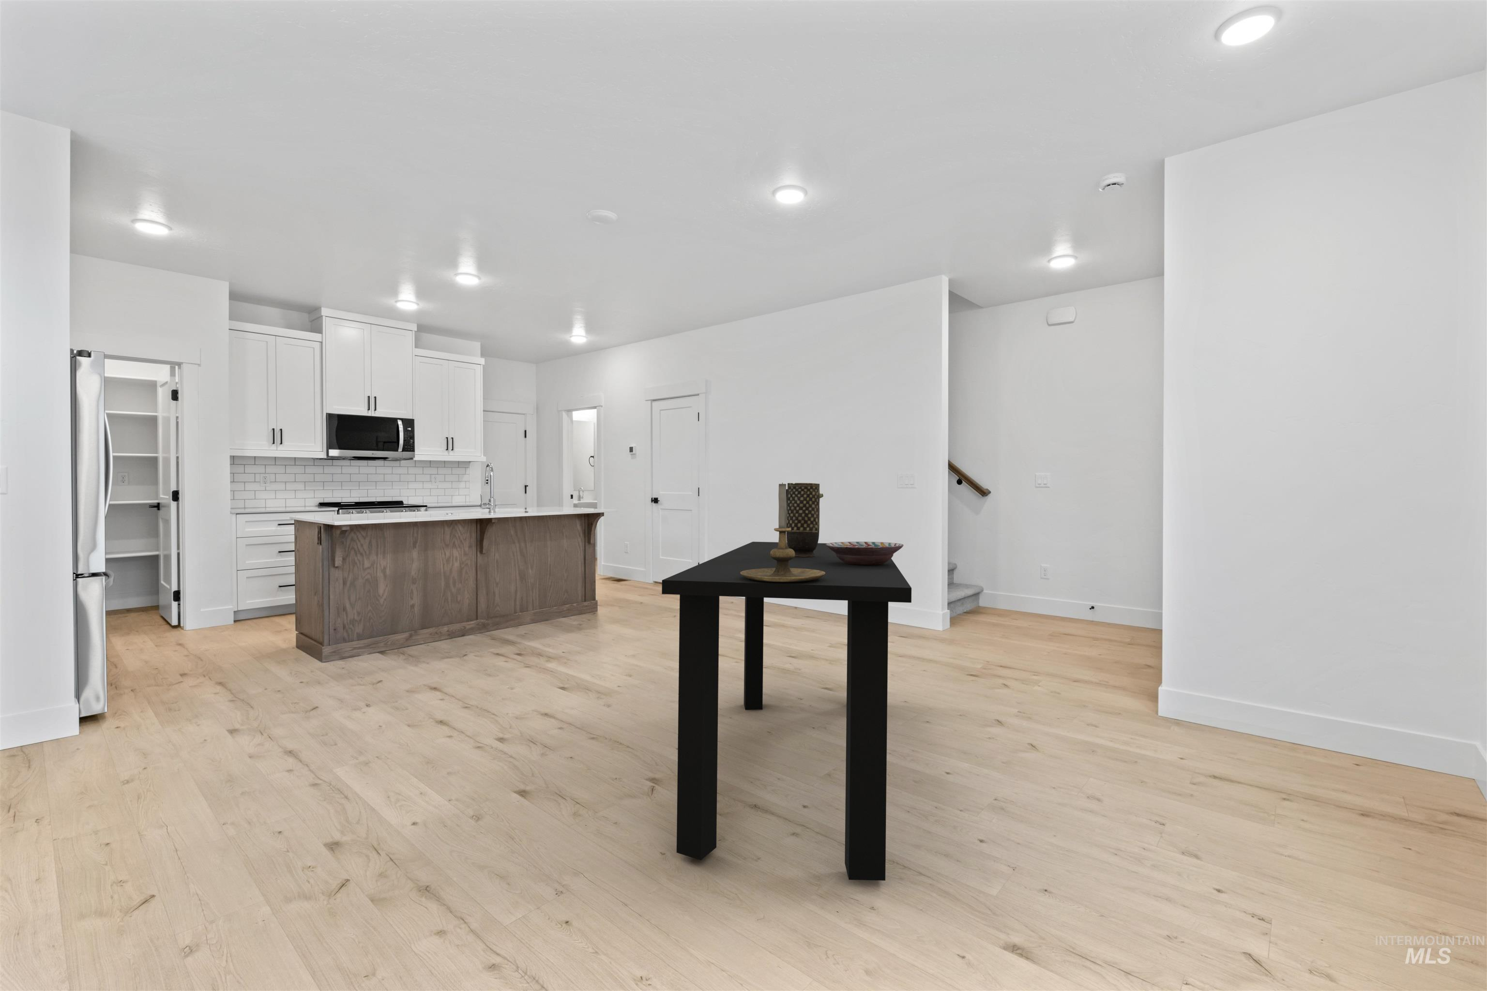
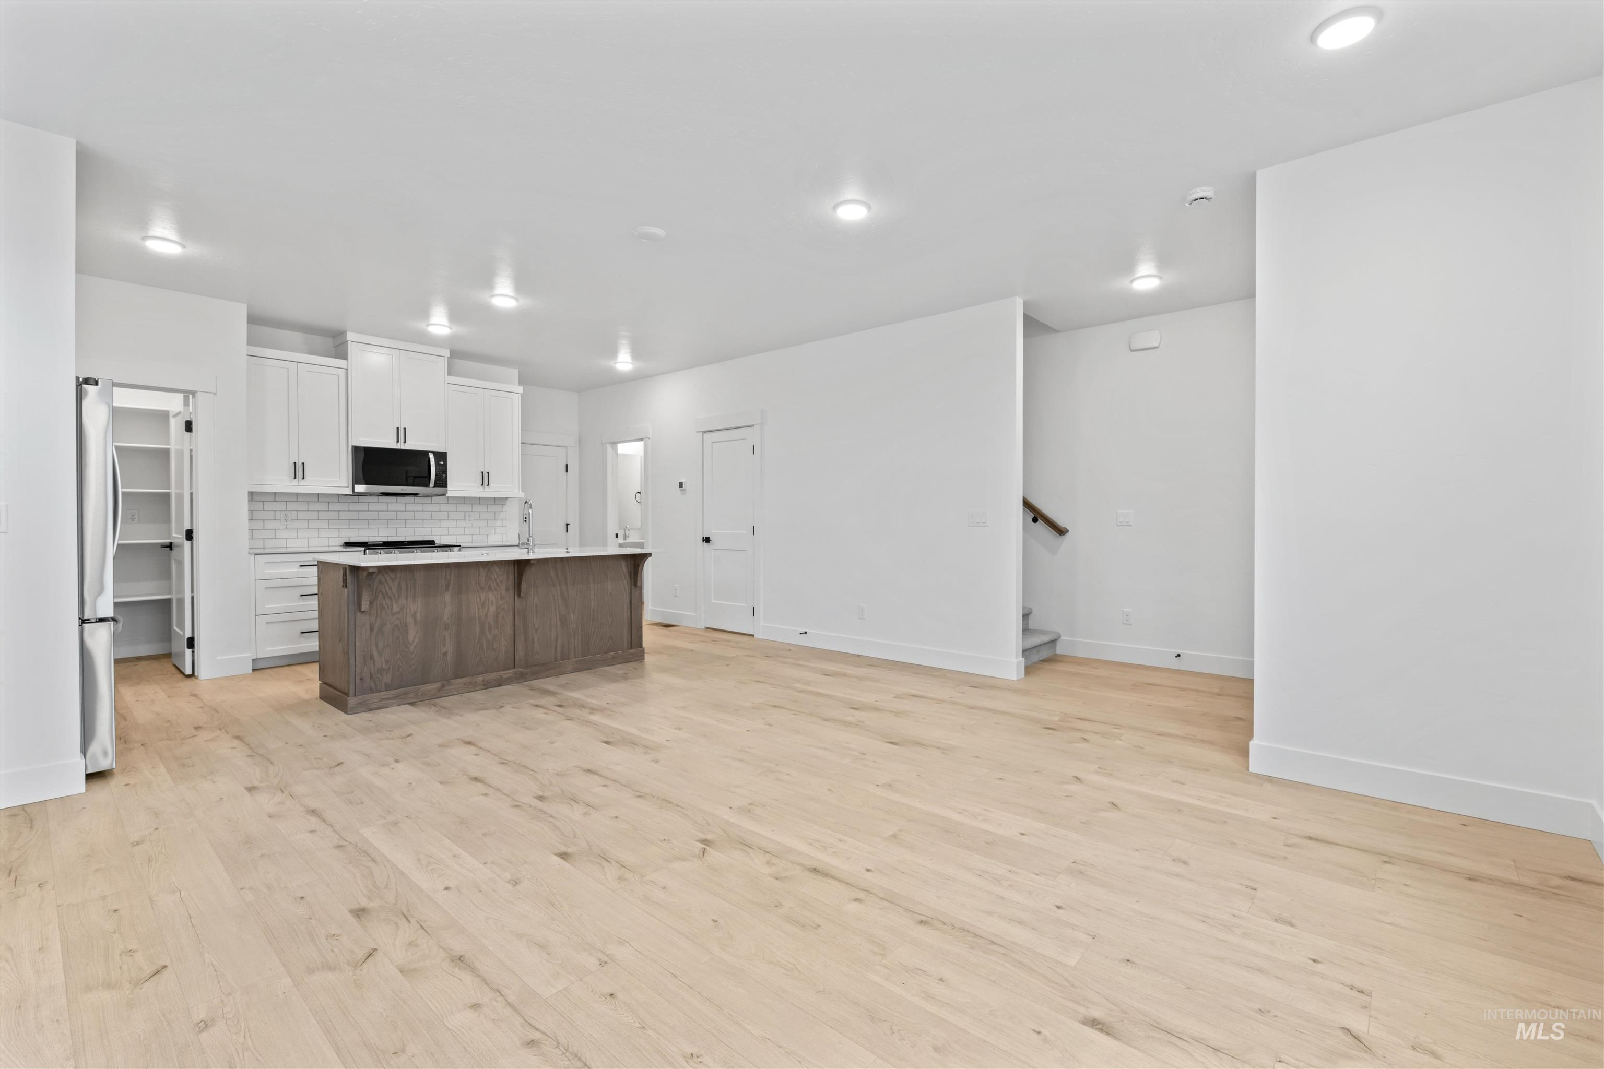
- vase (802, 519)
- dining table (763, 659)
- candle holder (782, 532)
- decorative bowl (864, 553)
